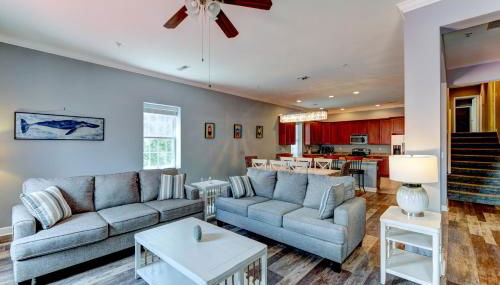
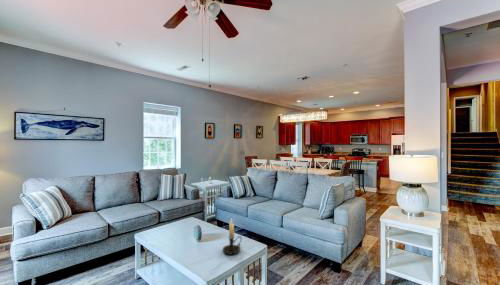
+ candle holder (233, 233)
